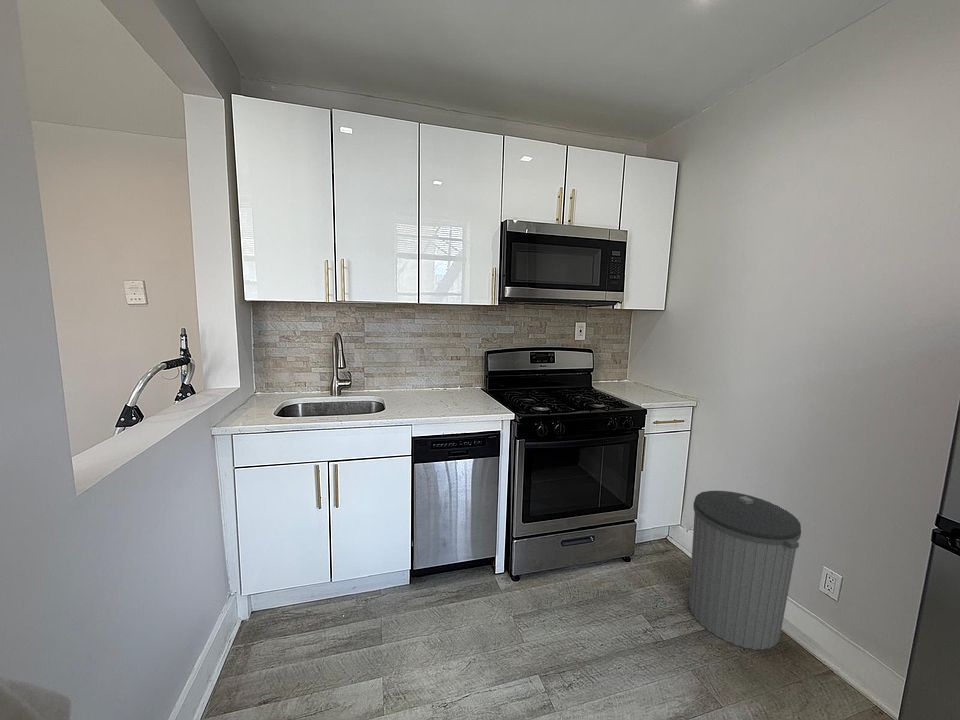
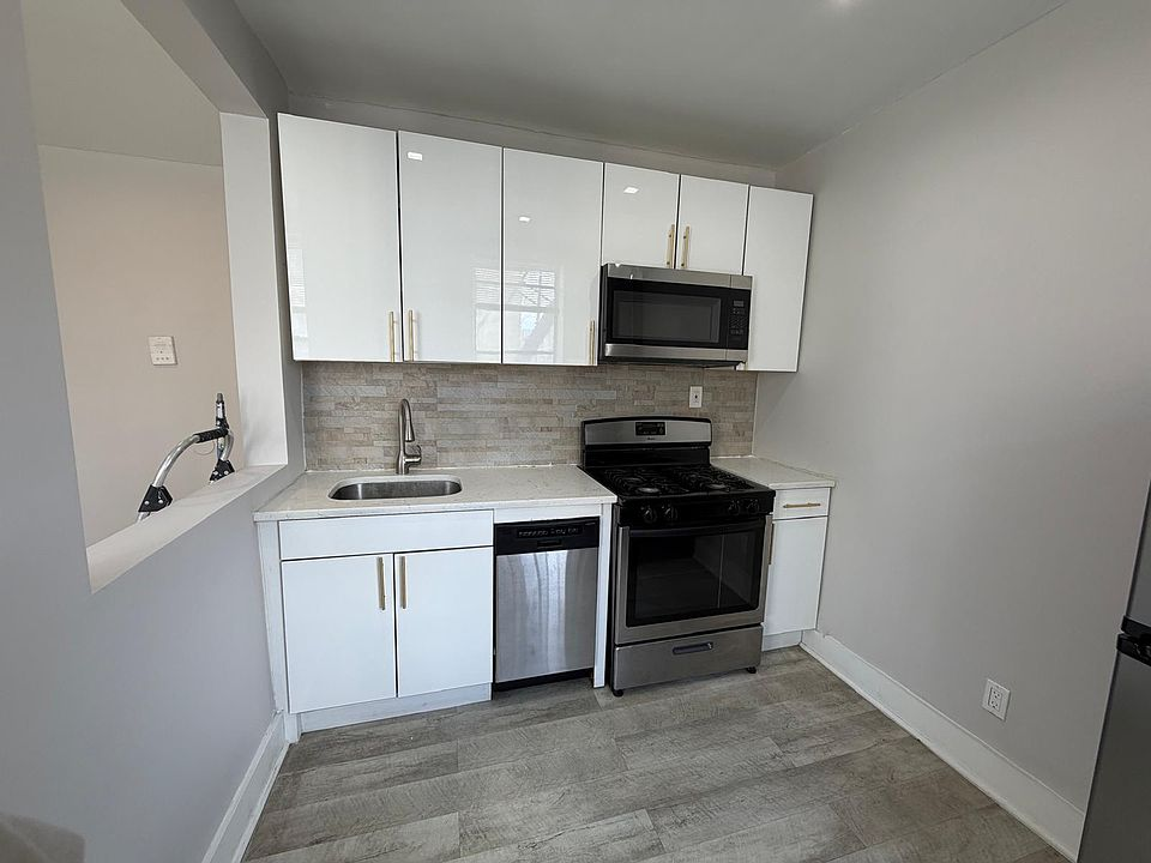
- trash can (739, 559)
